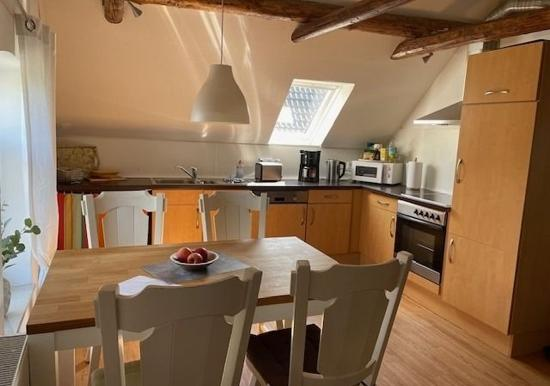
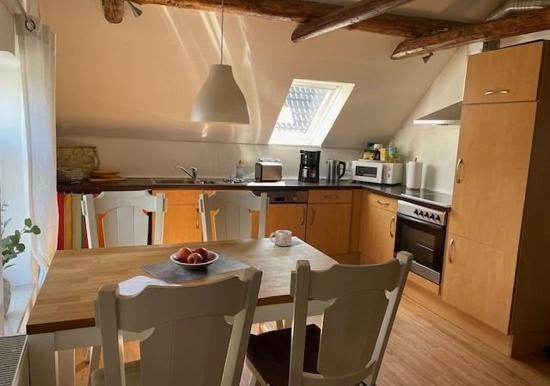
+ mug (280, 238)
